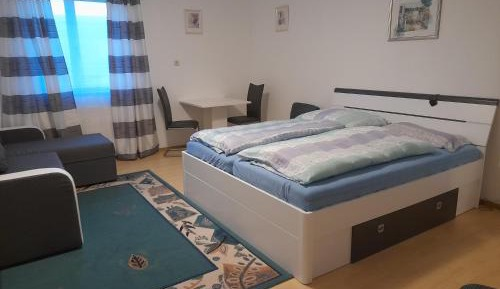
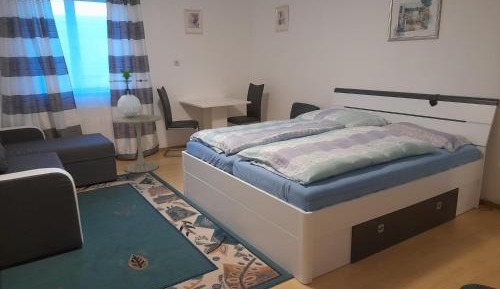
+ side table (139, 143)
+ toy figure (129, 93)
